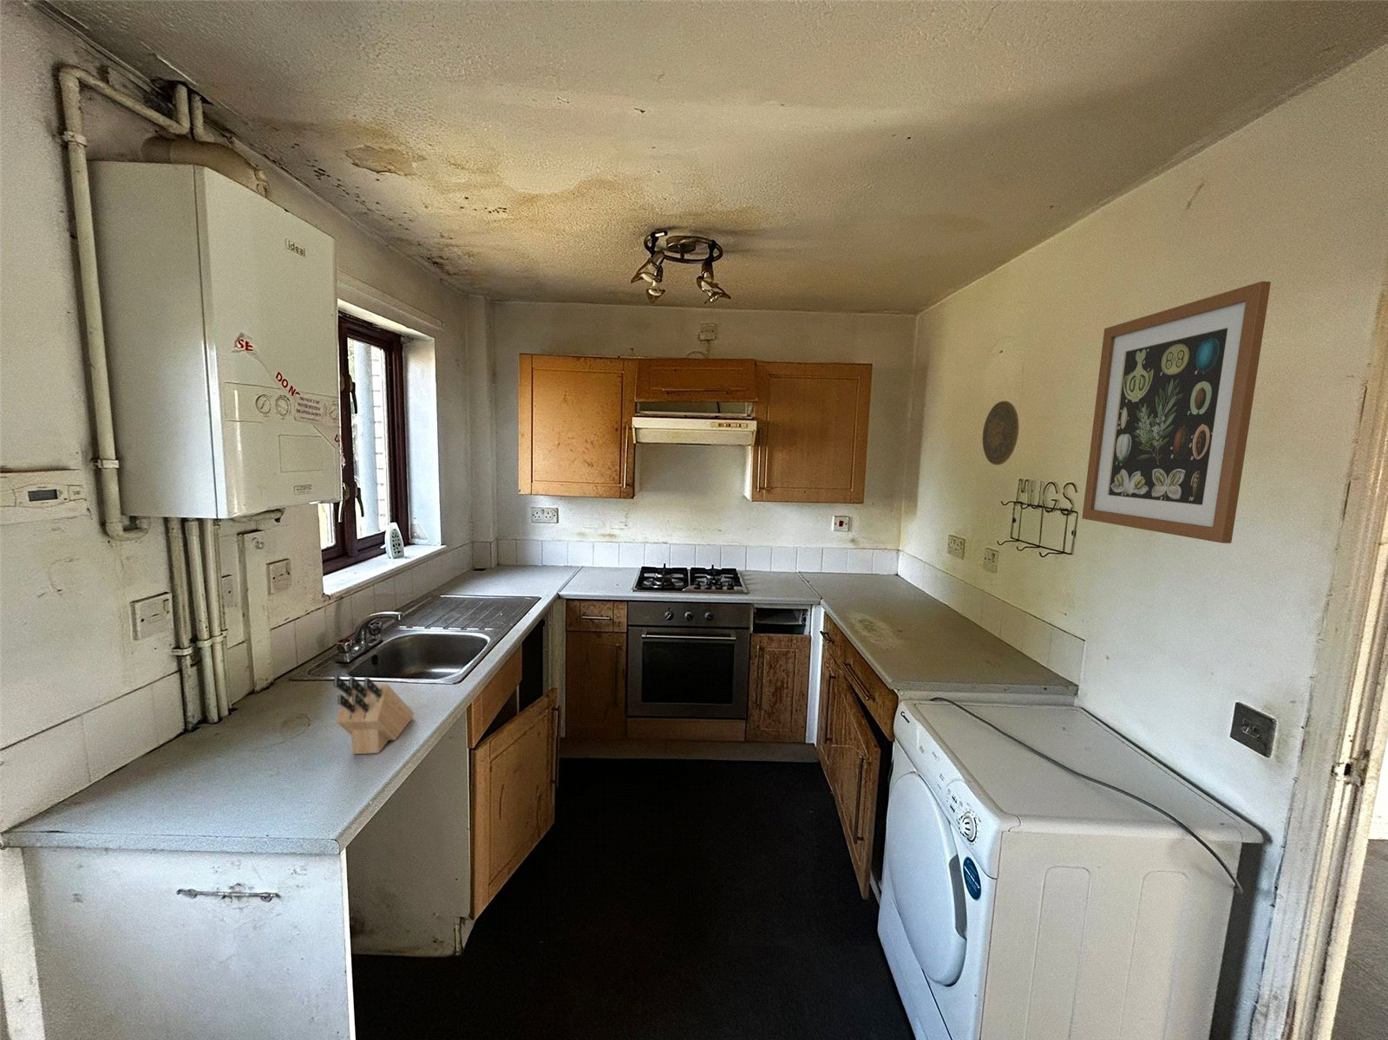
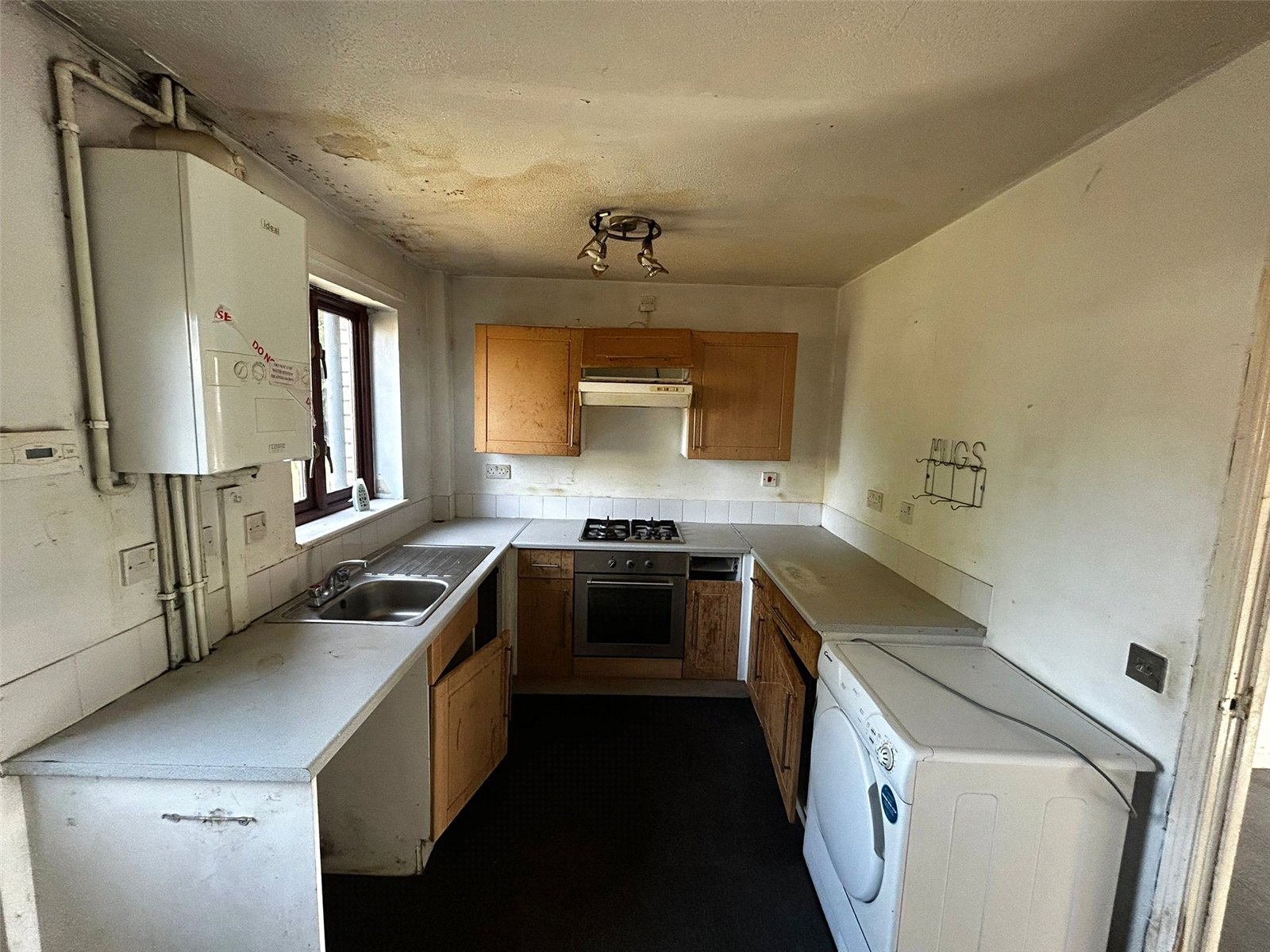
- wall art (1158, 422)
- knife block (374, 700)
- decorative plate (997, 433)
